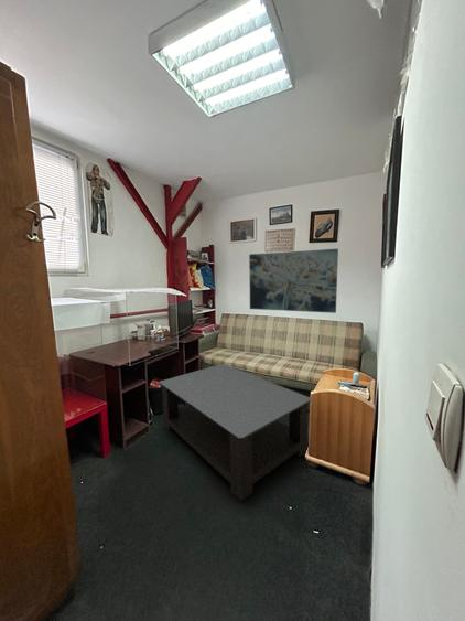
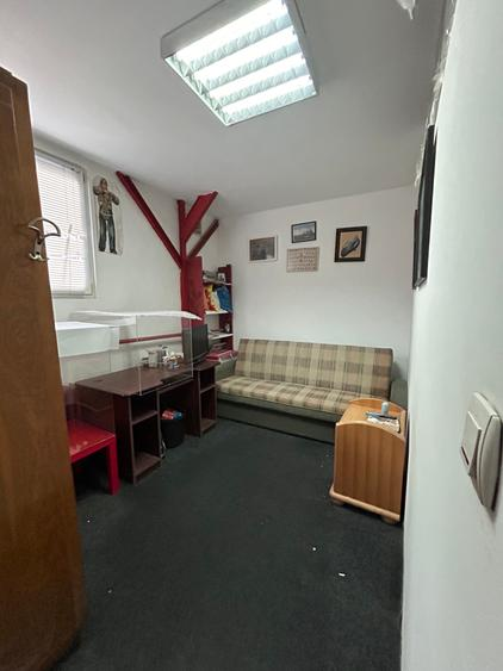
- coffee table (229, 414)
- wall art (290, 281)
